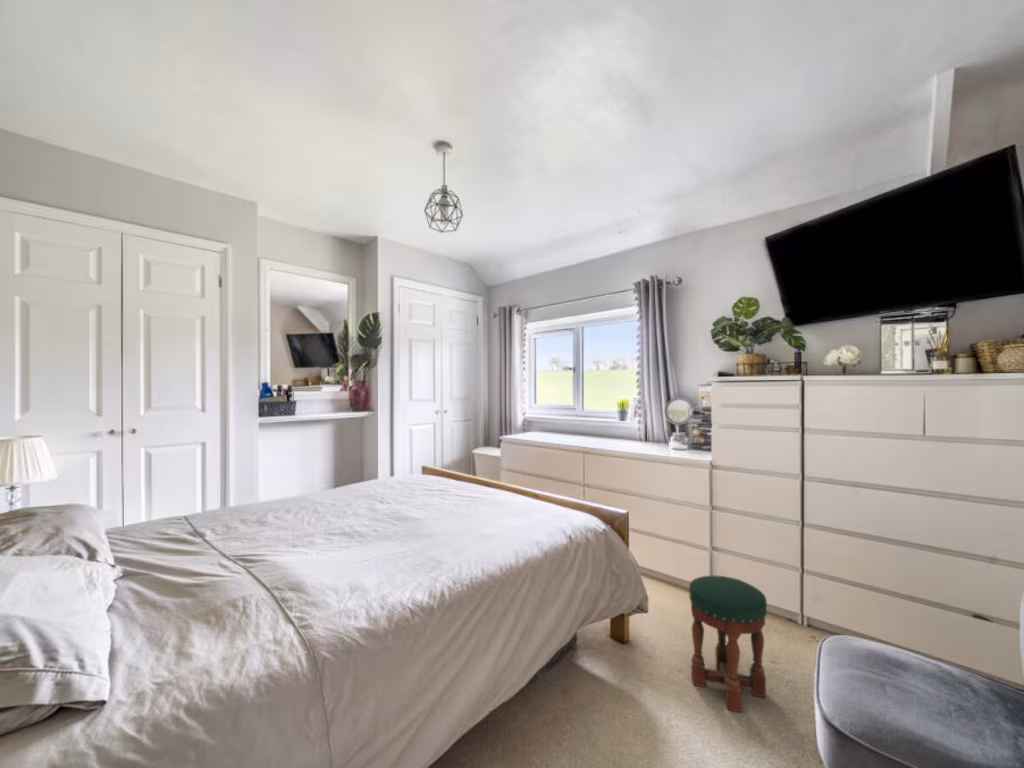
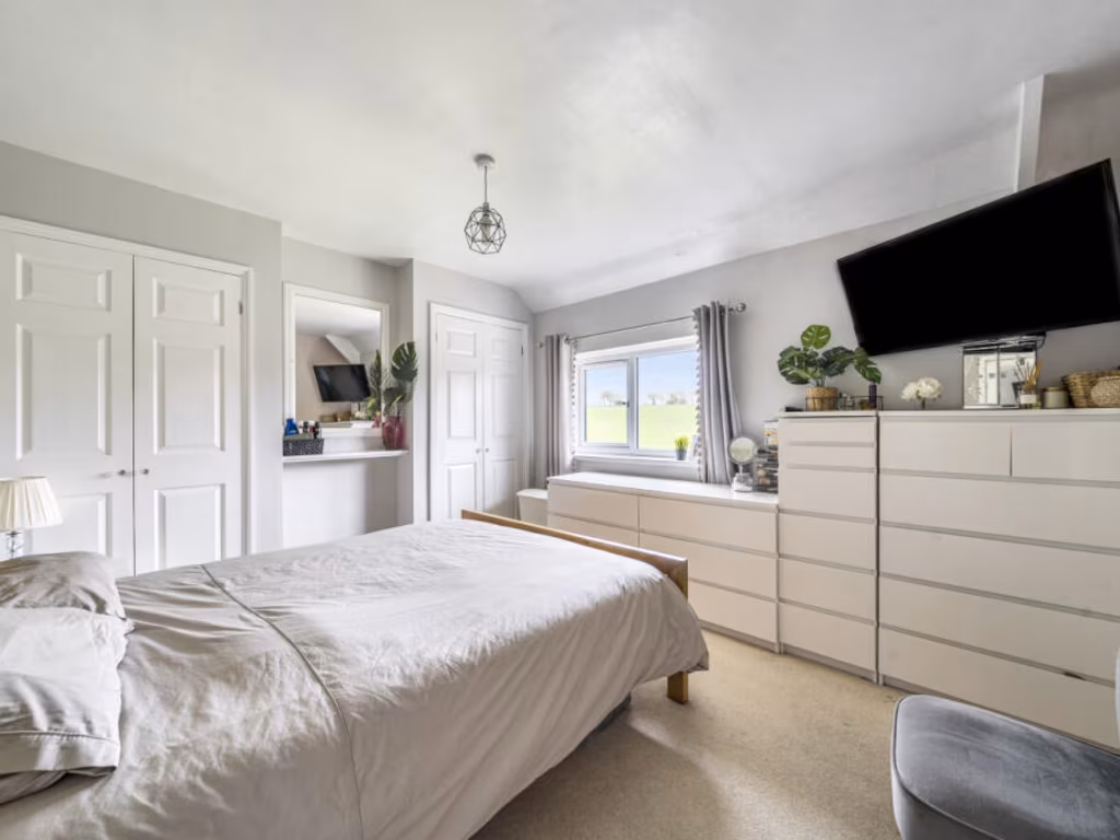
- stool (727, 635)
